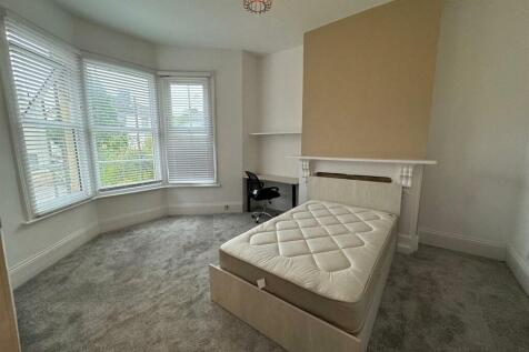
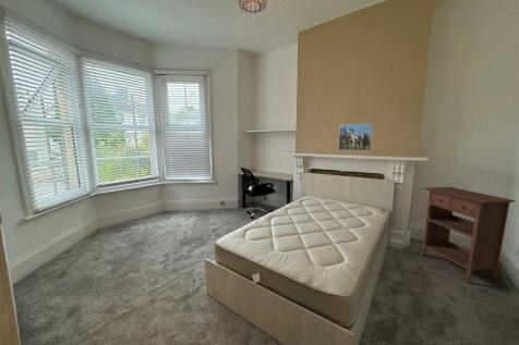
+ nightstand (458, 231)
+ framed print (354, 137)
